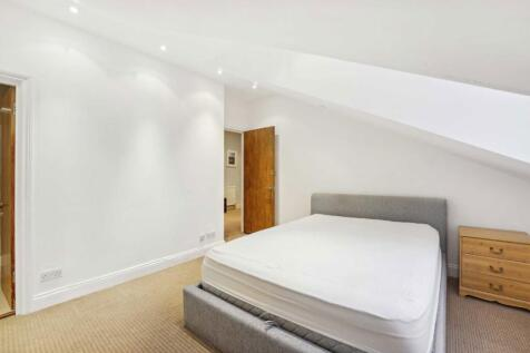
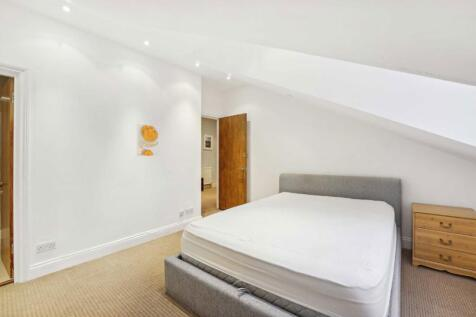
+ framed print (148, 140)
